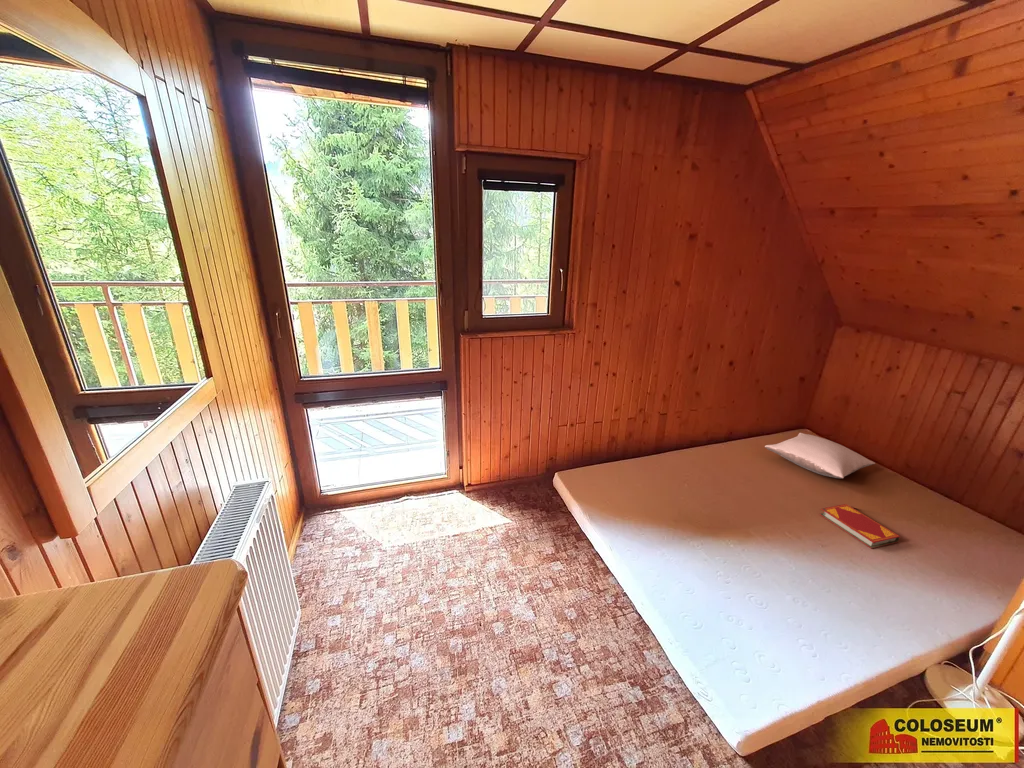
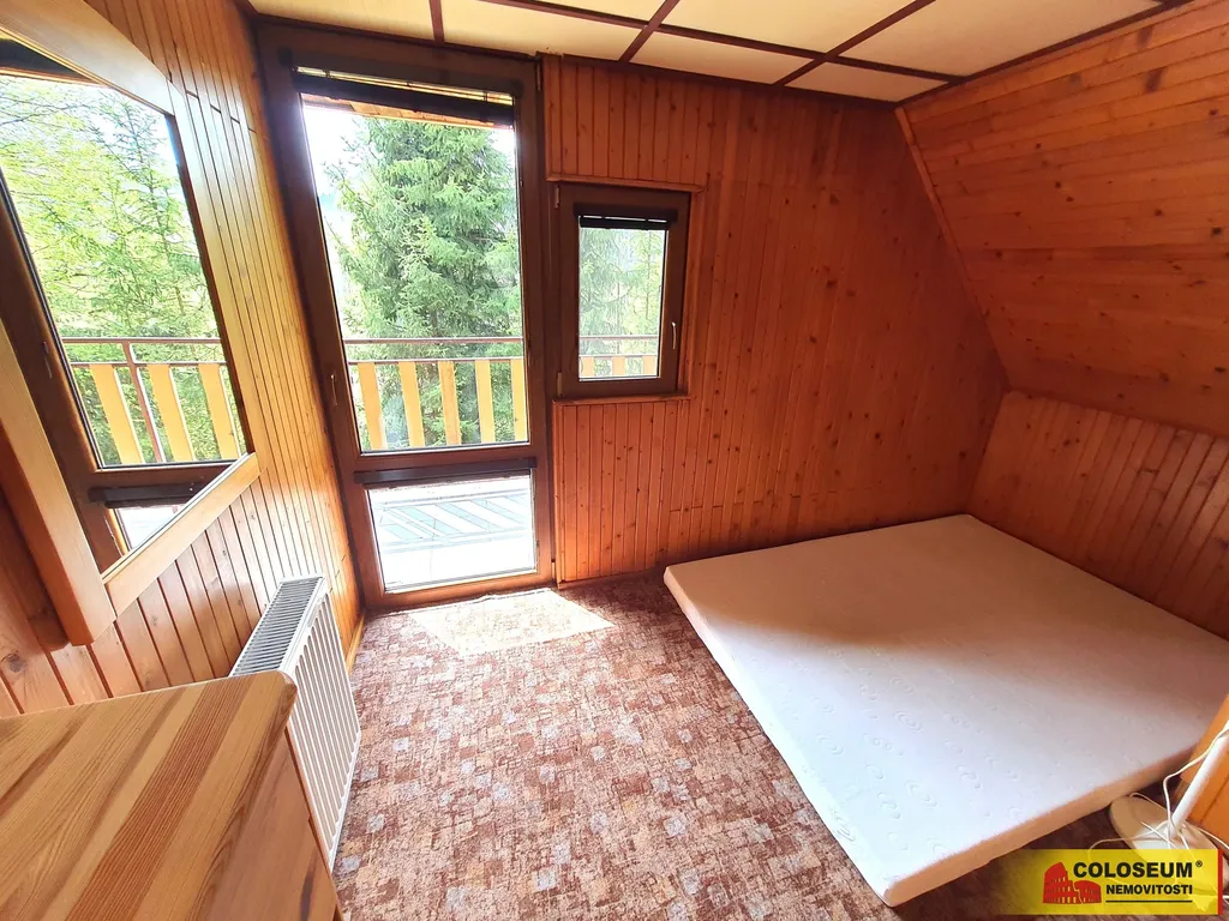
- pillow (818, 453)
- hardback book (858, 524)
